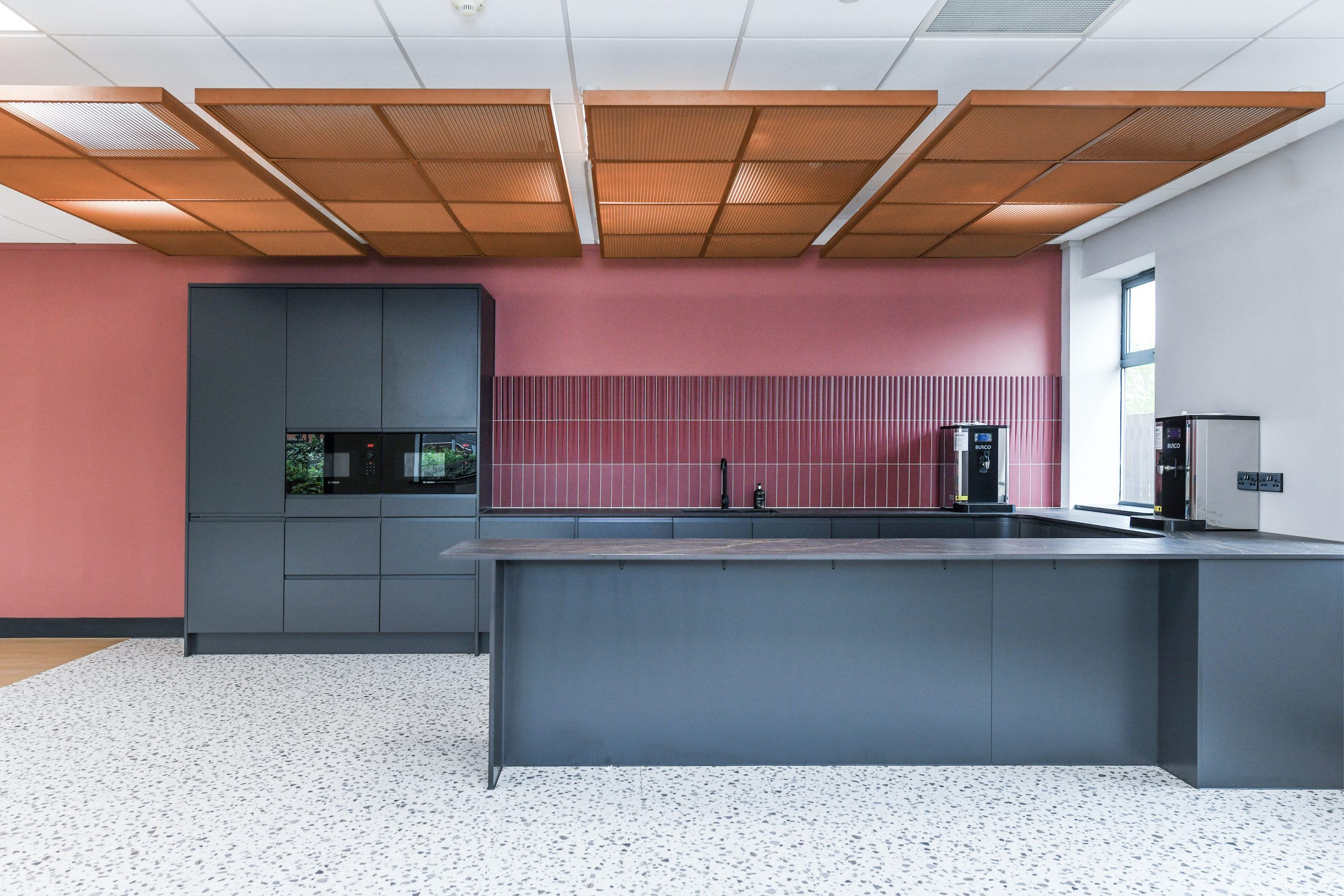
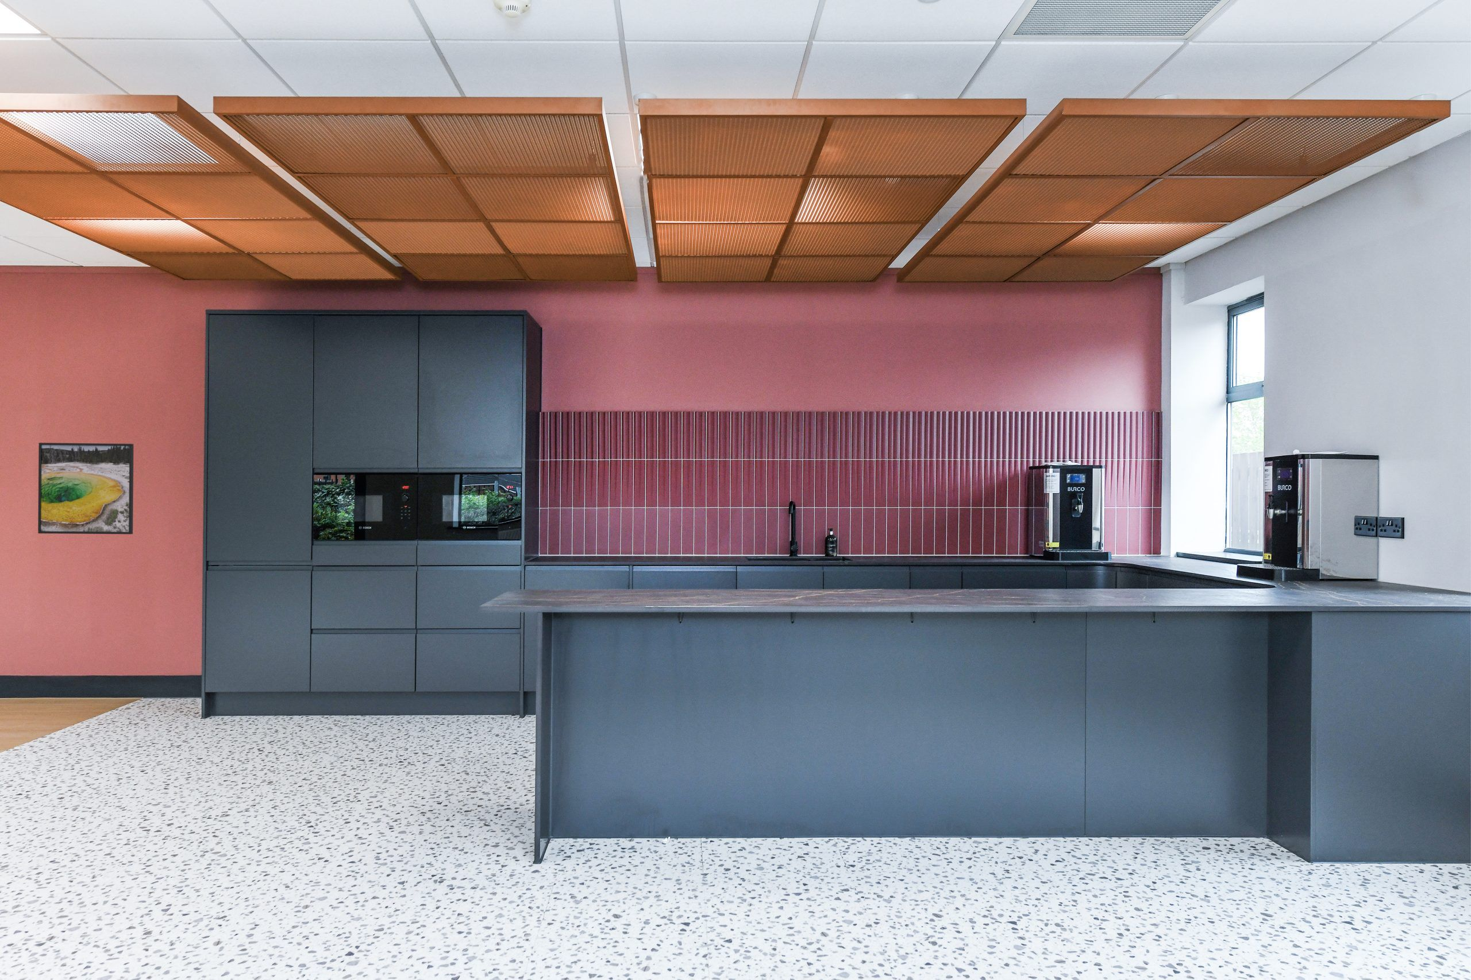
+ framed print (85, 488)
